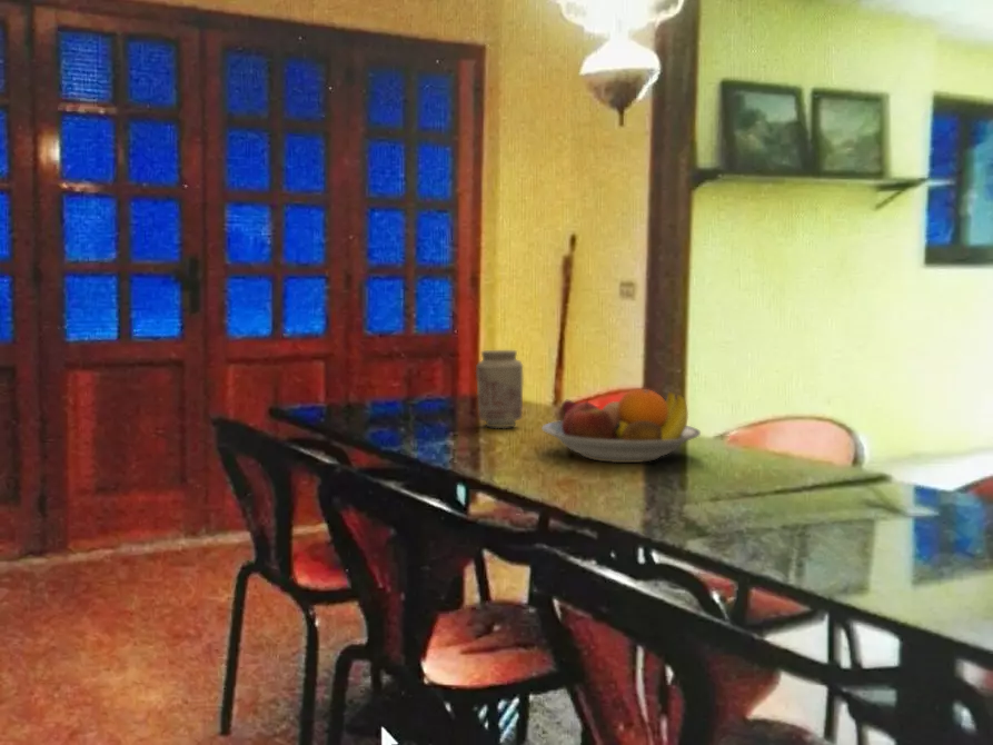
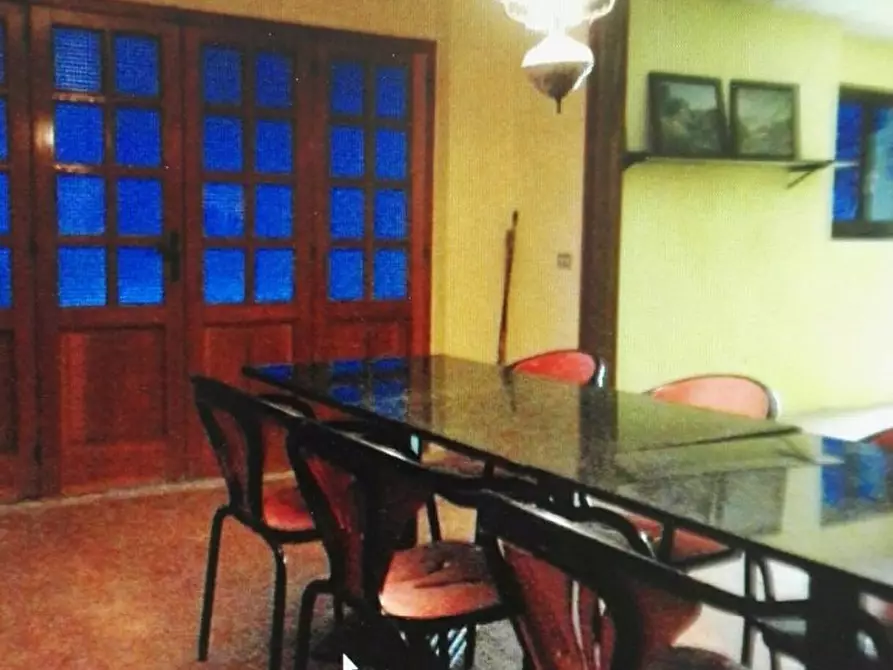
- fruit bowl (620, 423)
- vase (499, 388)
